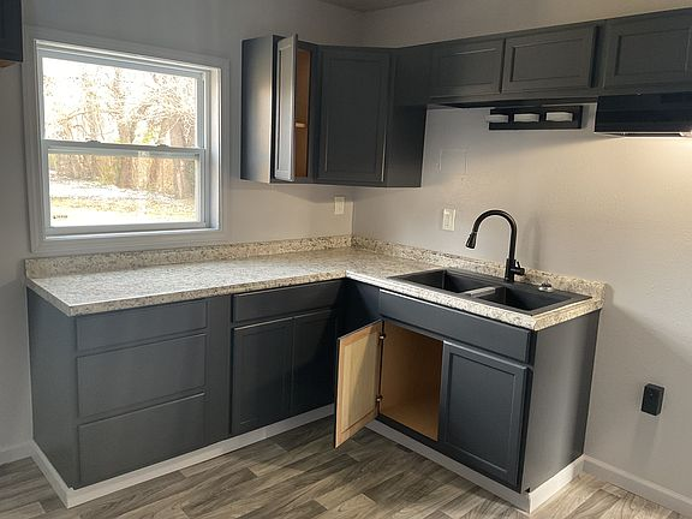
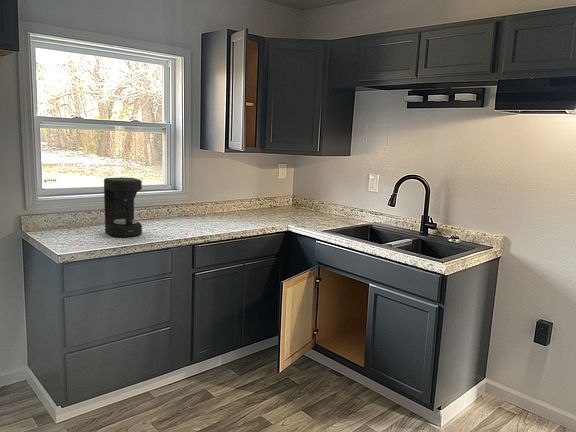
+ coffee maker (124, 206)
